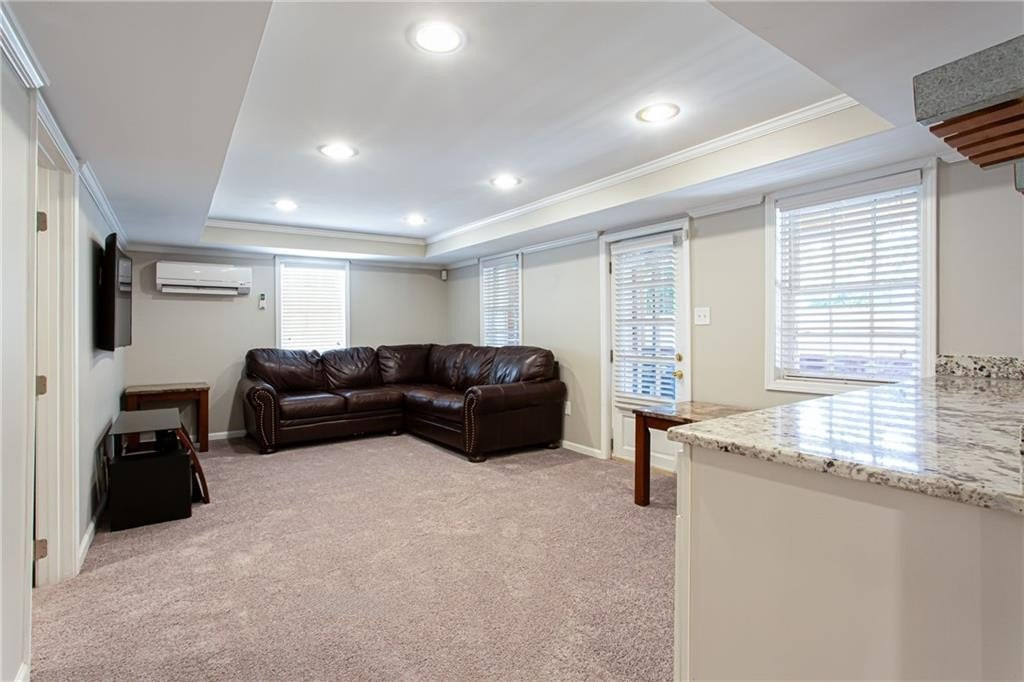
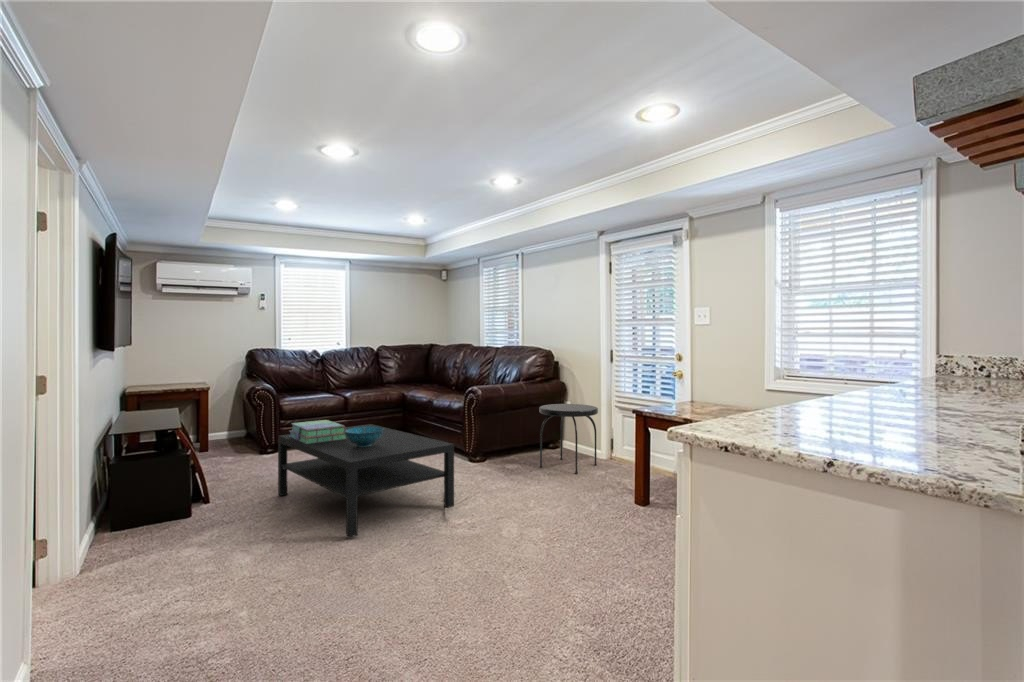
+ stack of books (317, 430)
+ coffee table (362, 470)
+ side table (575, 436)
+ decorative bowl (364, 437)
